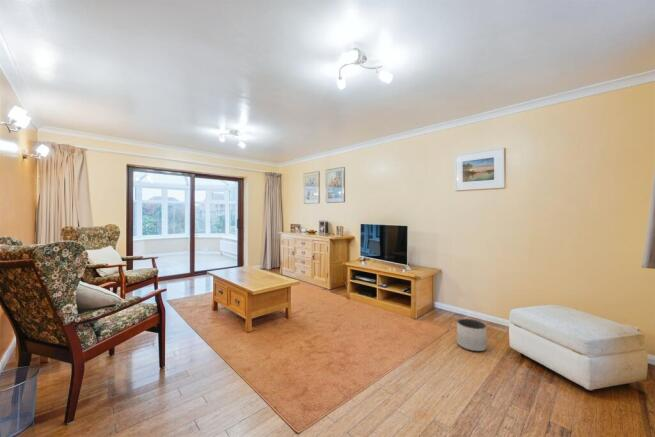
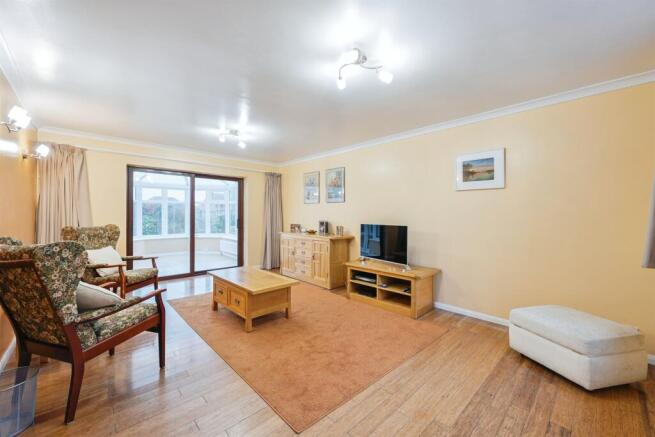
- planter (471, 334)
